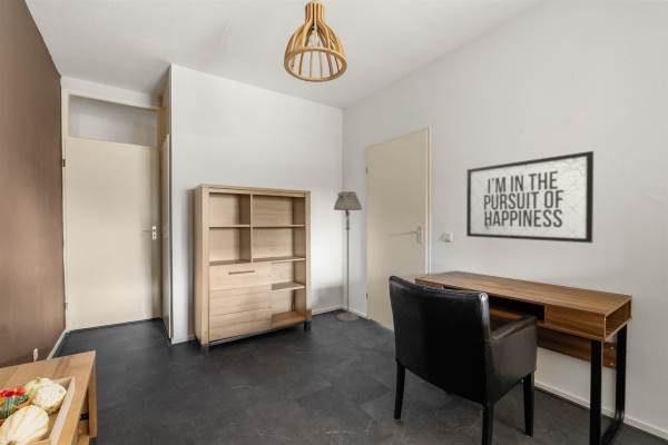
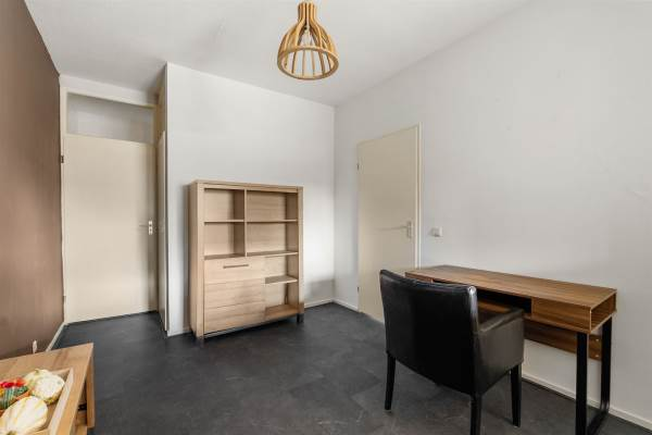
- mirror (520, 200)
- floor lamp (347, 255)
